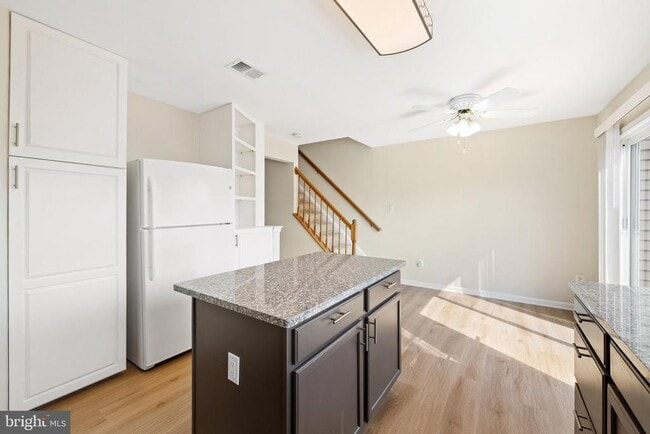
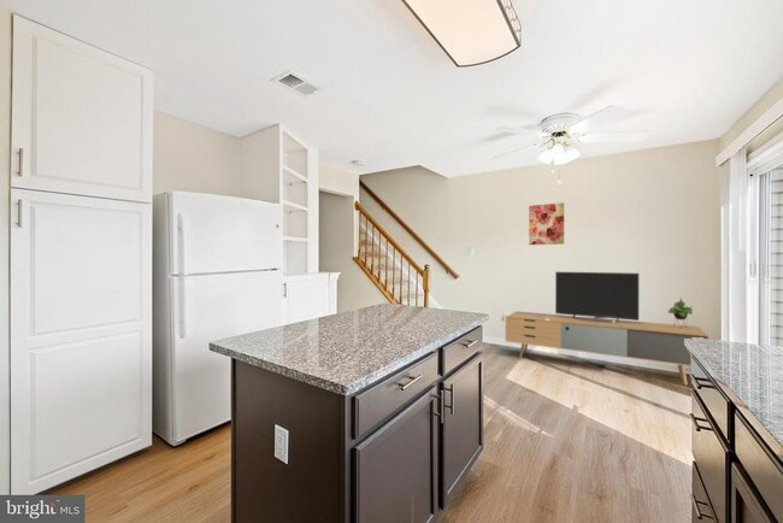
+ wall art (546, 224)
+ media console (594, 319)
